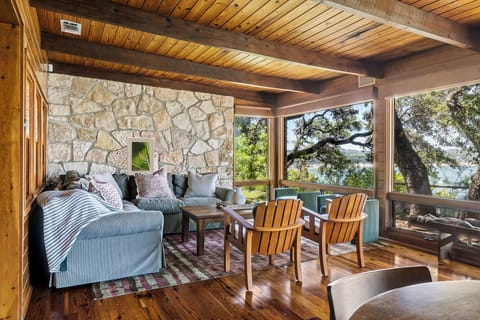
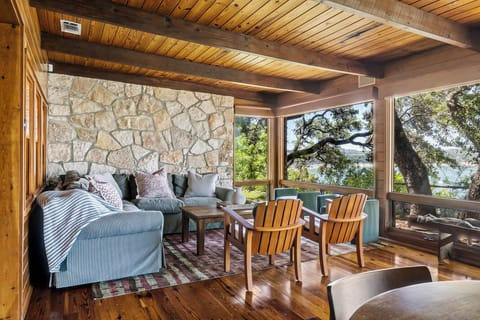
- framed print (140, 156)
